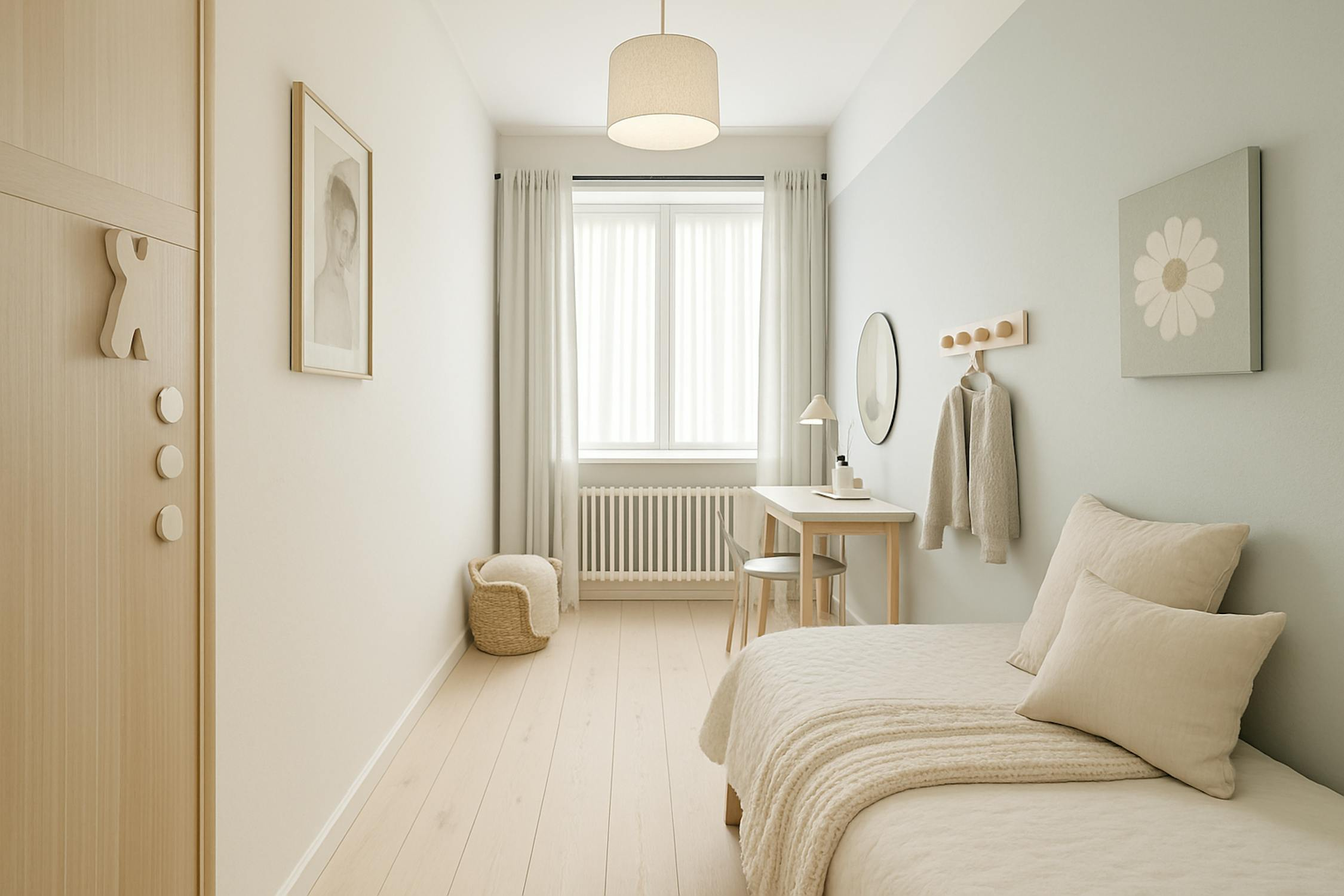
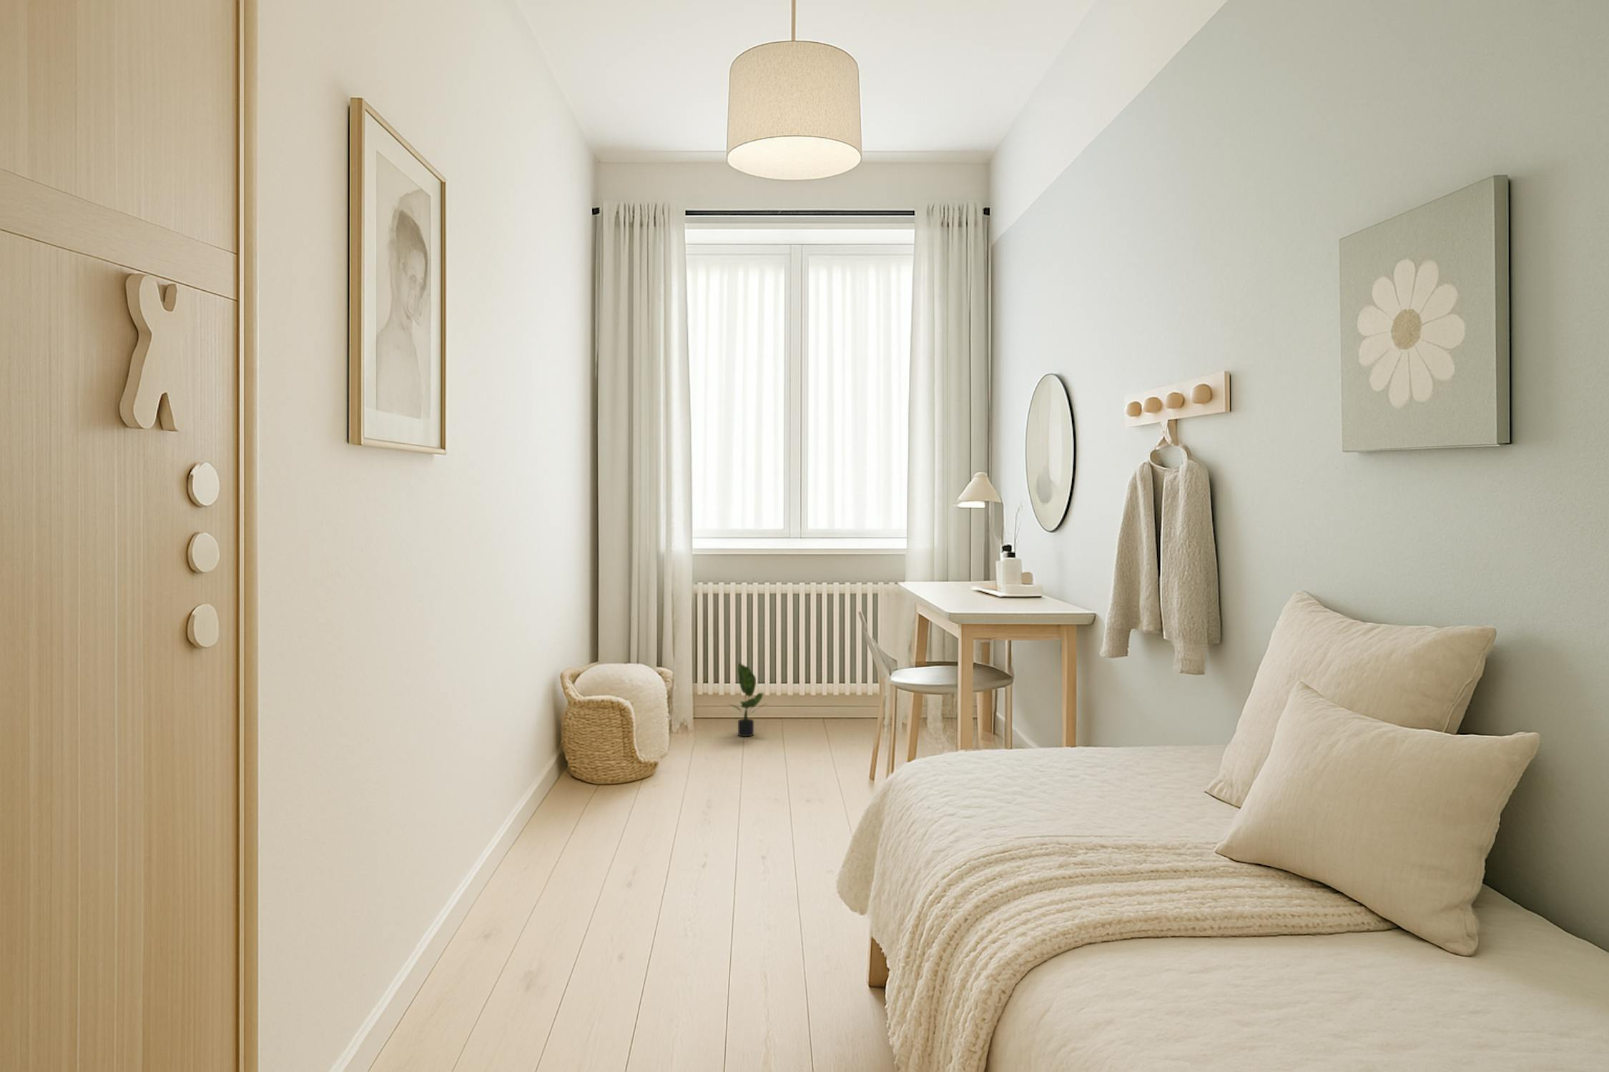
+ potted plant (748, 700)
